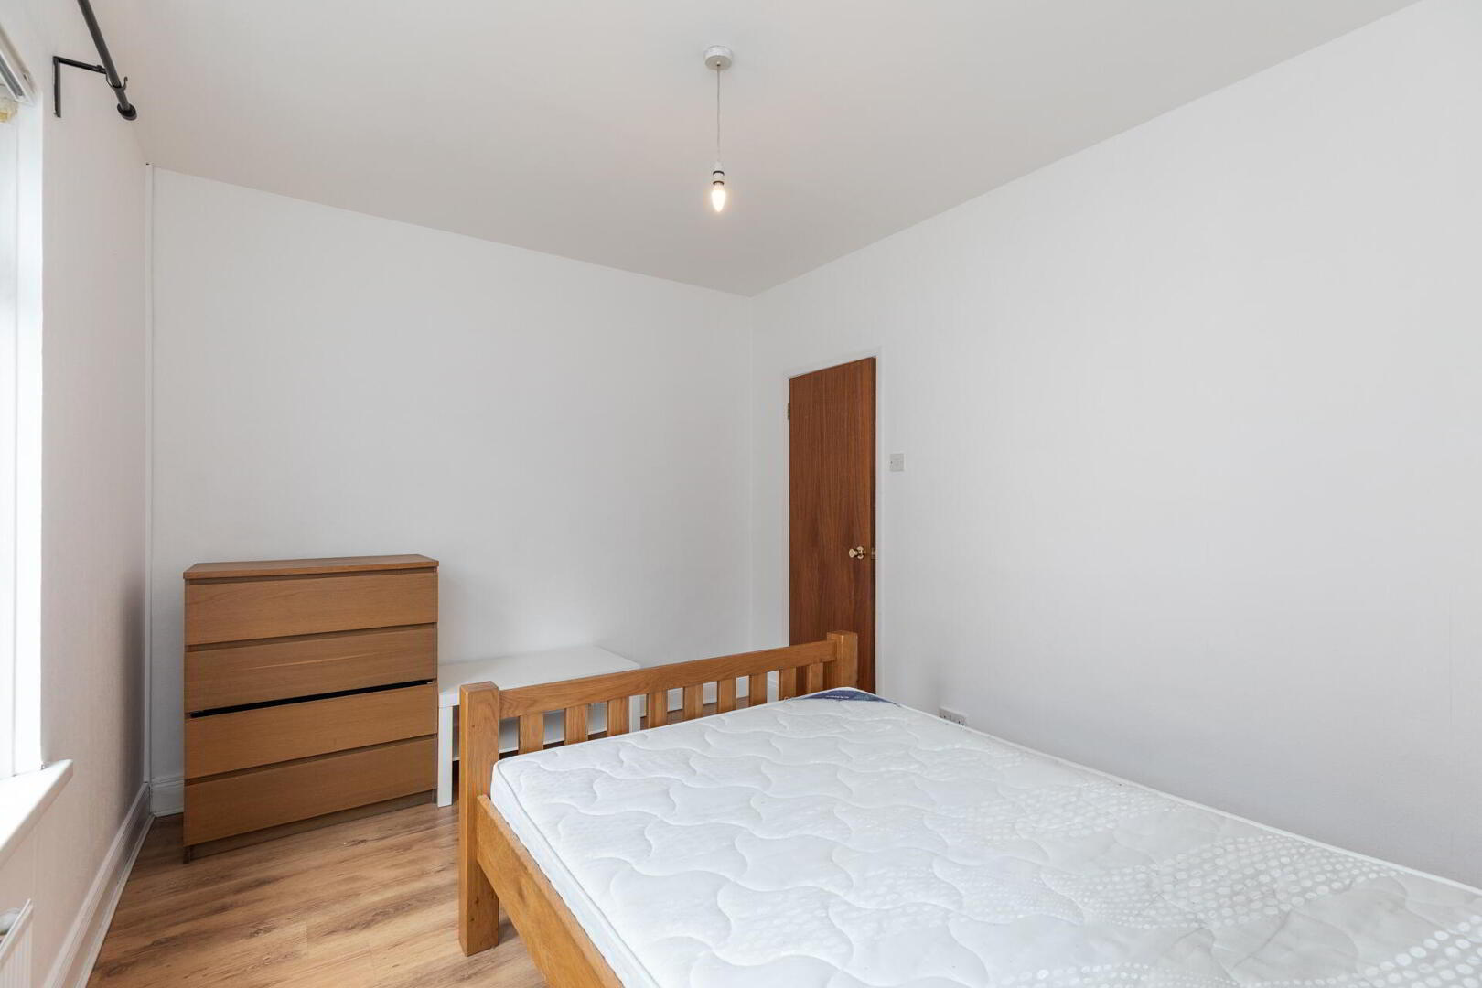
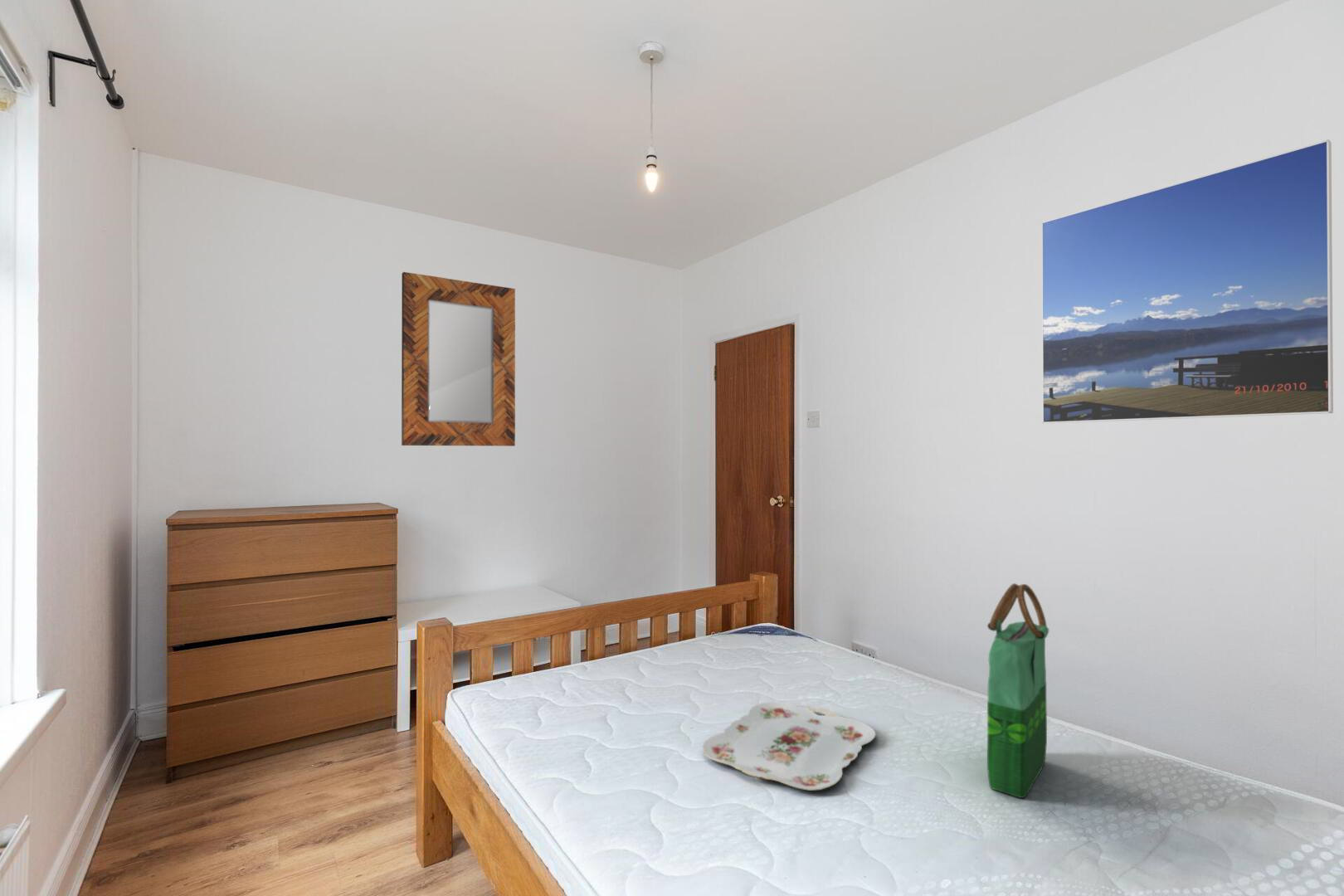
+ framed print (1165, 303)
+ home mirror (460, 363)
+ tote bag (1018, 679)
+ serving tray (791, 741)
